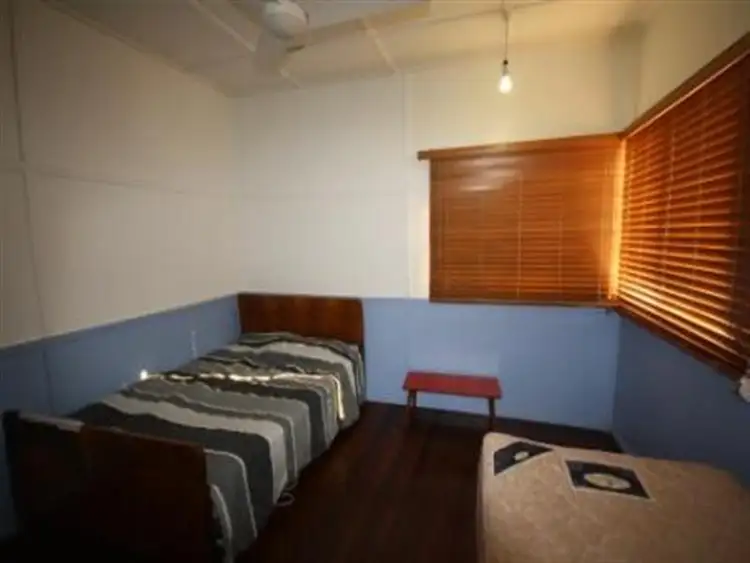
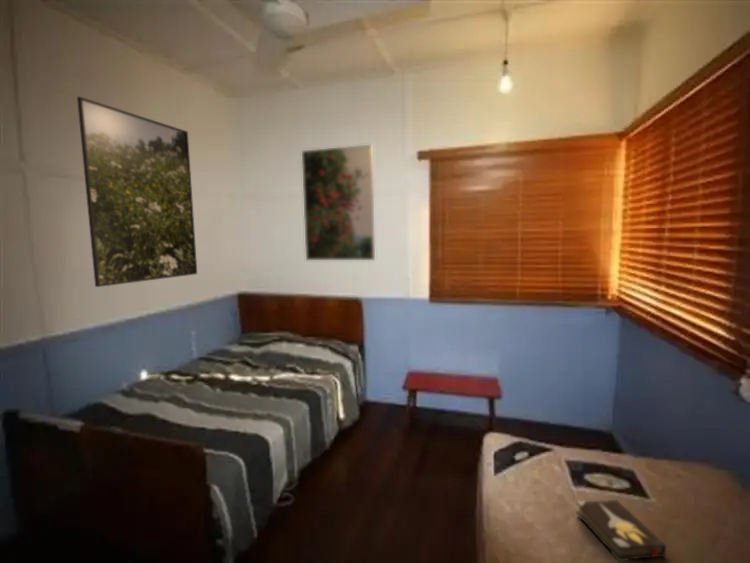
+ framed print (338, 205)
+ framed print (147, 199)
+ hardback book (617, 526)
